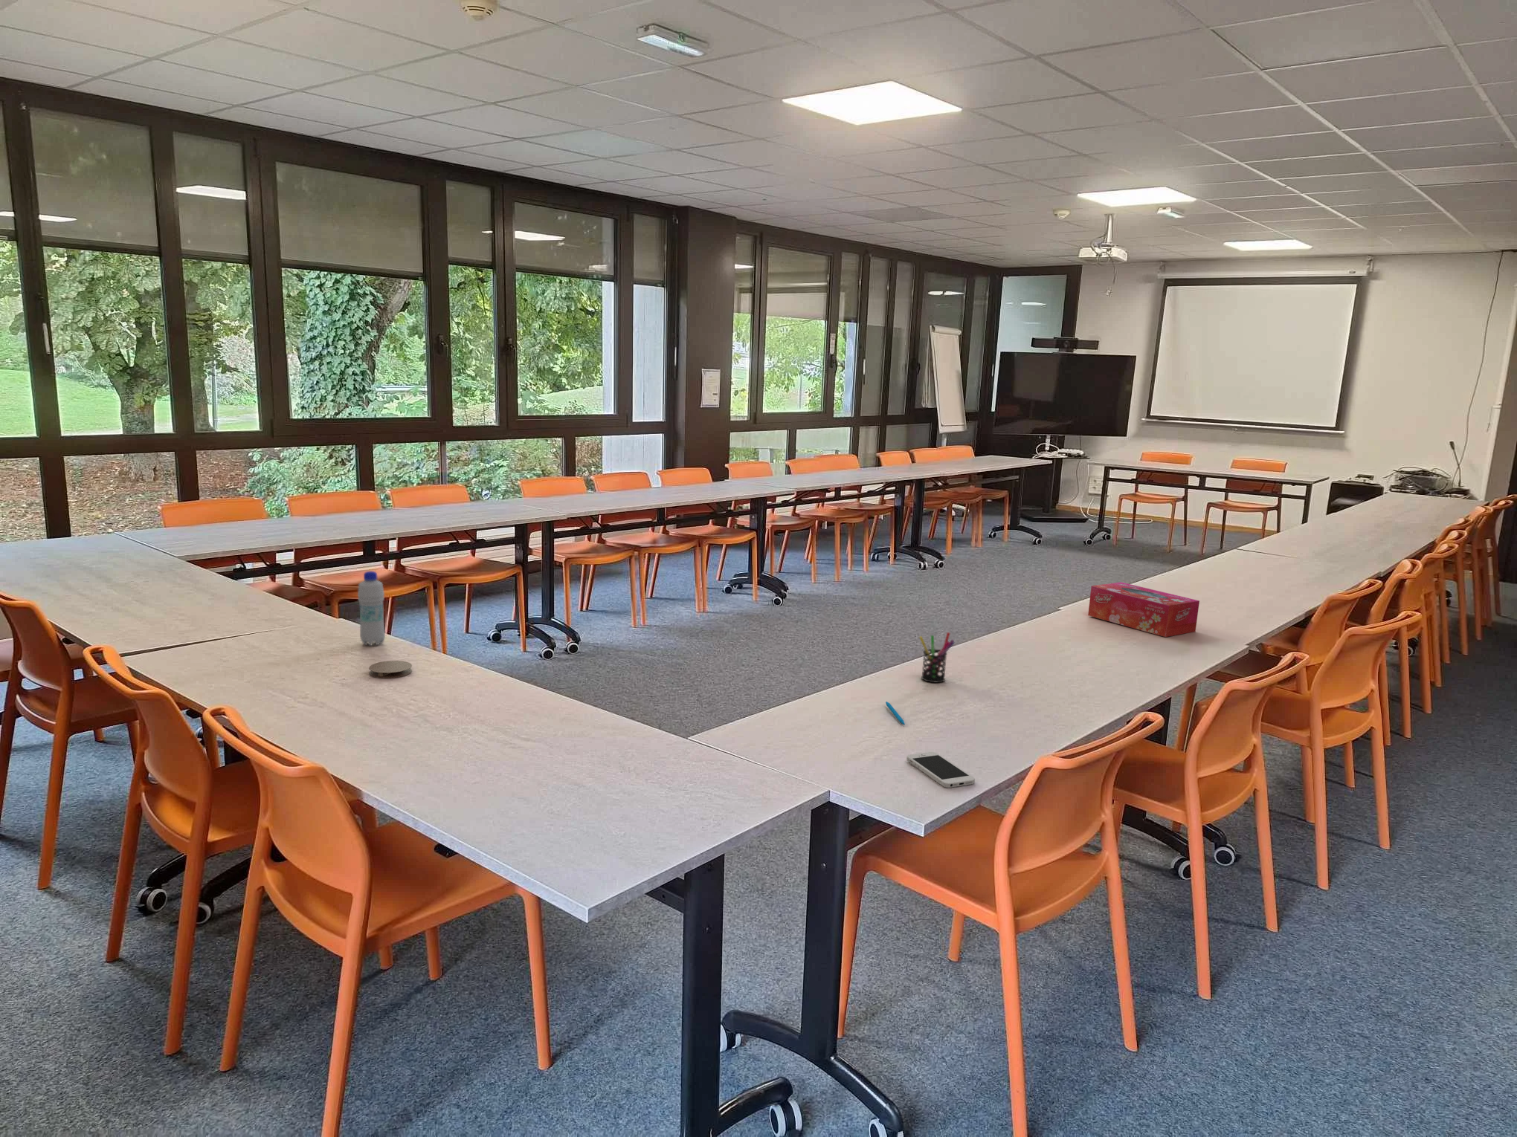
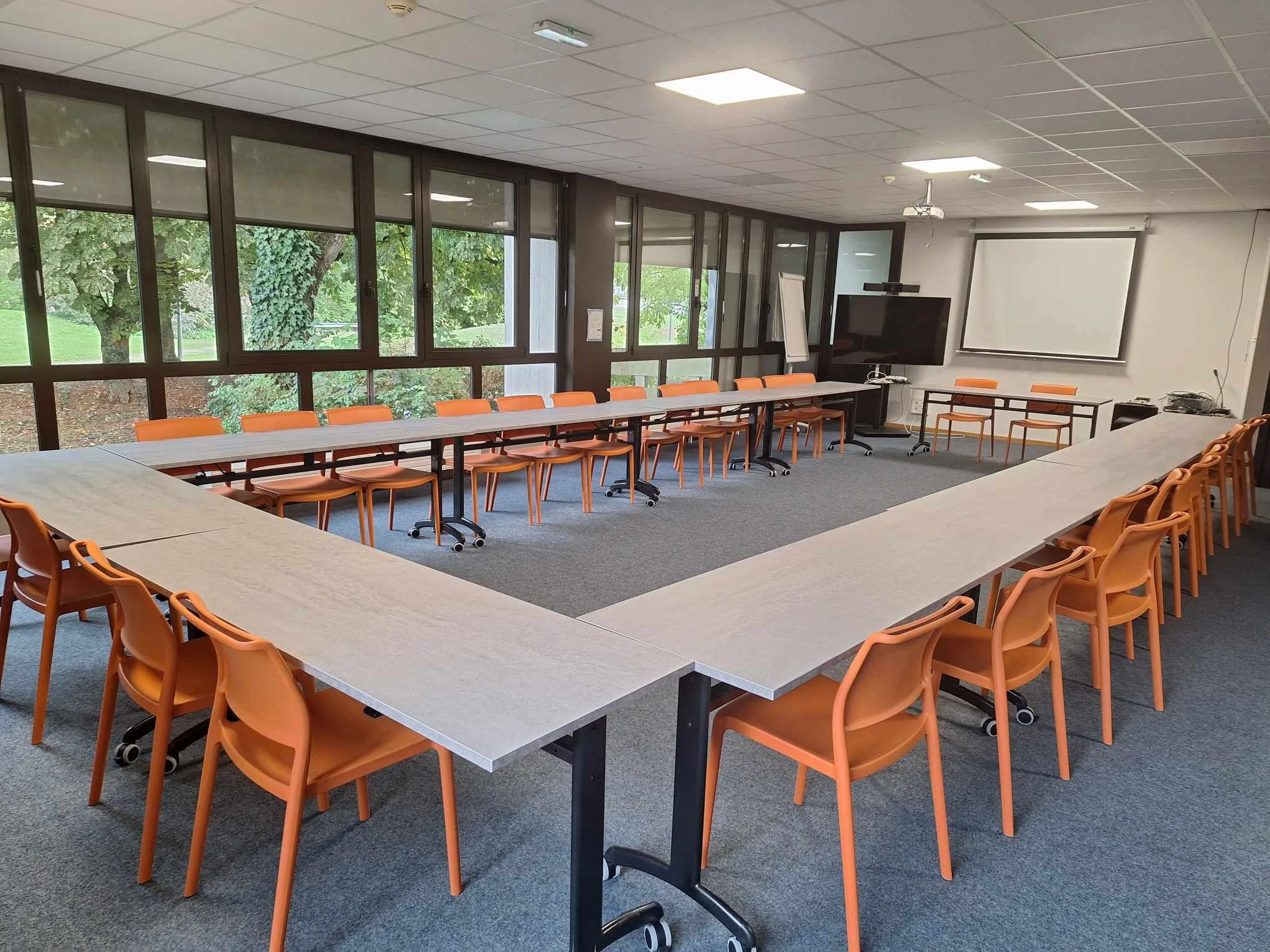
- coaster (391, 669)
- pen (895, 713)
- pen holder (935, 656)
- bottle (371, 607)
- tissue box (1142, 608)
- smartphone (939, 768)
